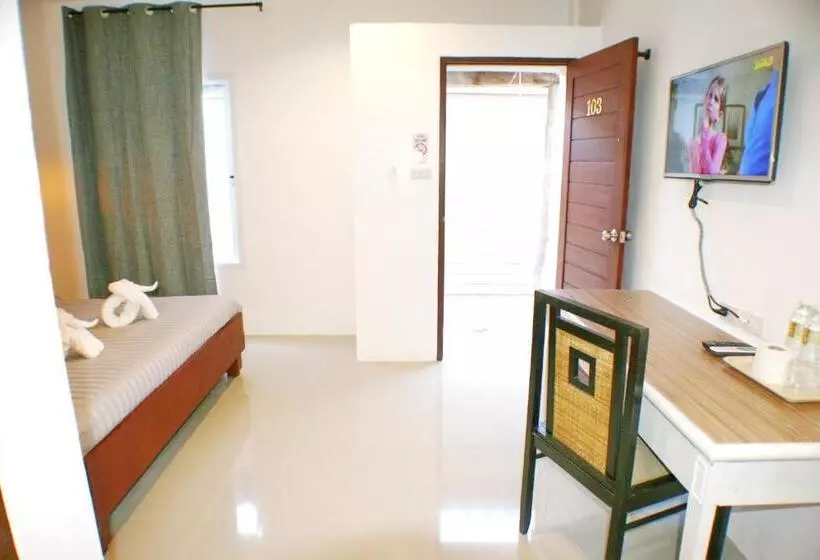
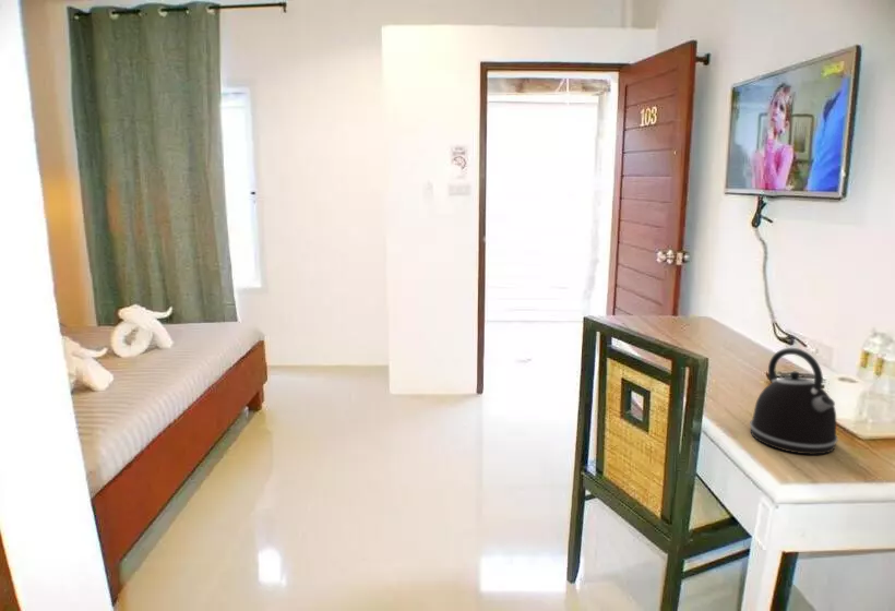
+ kettle (796, 394)
